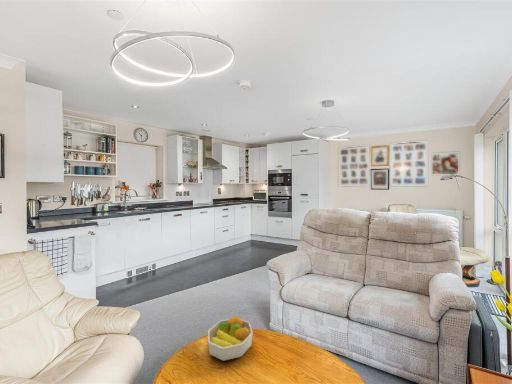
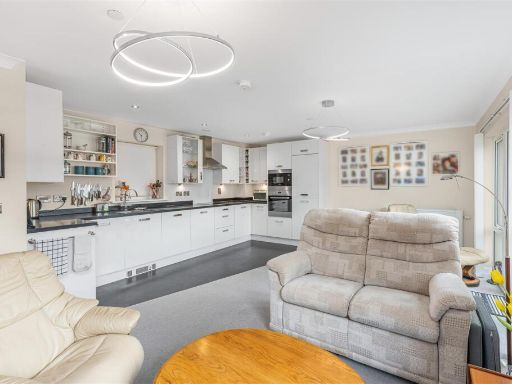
- fruit bowl (230, 335)
